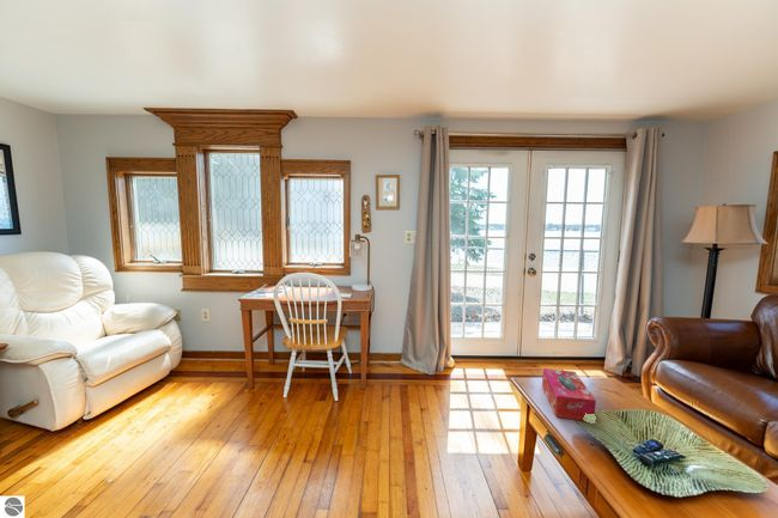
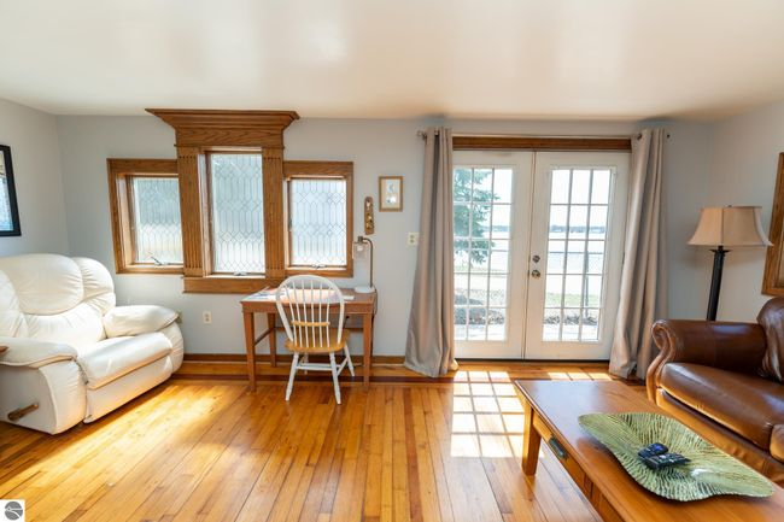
- tissue box (566, 392)
